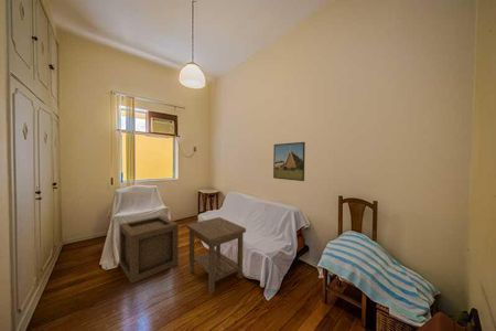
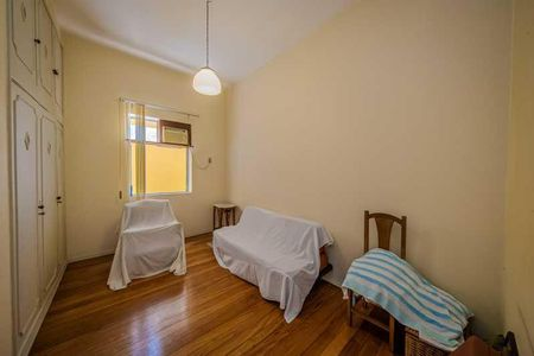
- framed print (288, 161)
- planter (149, 244)
- side table (215, 250)
